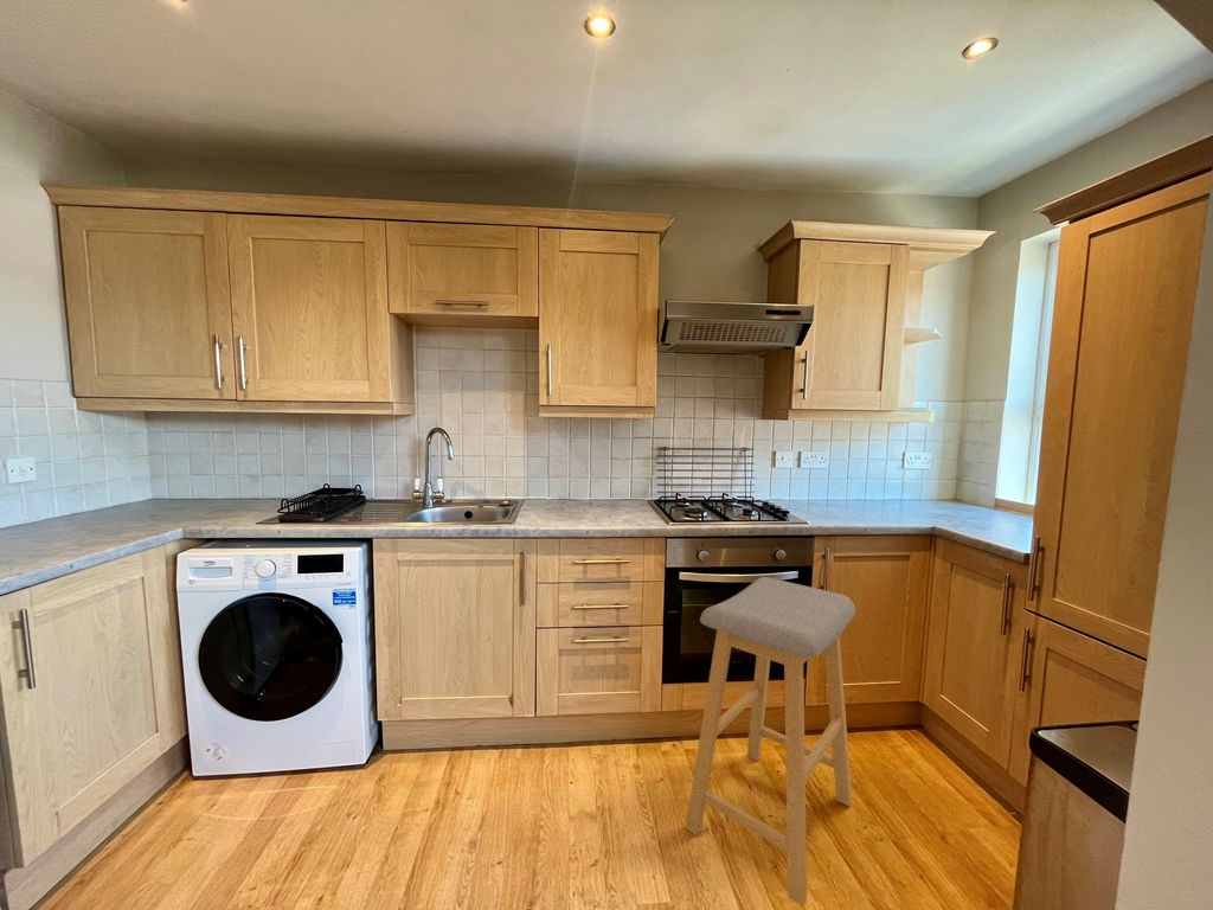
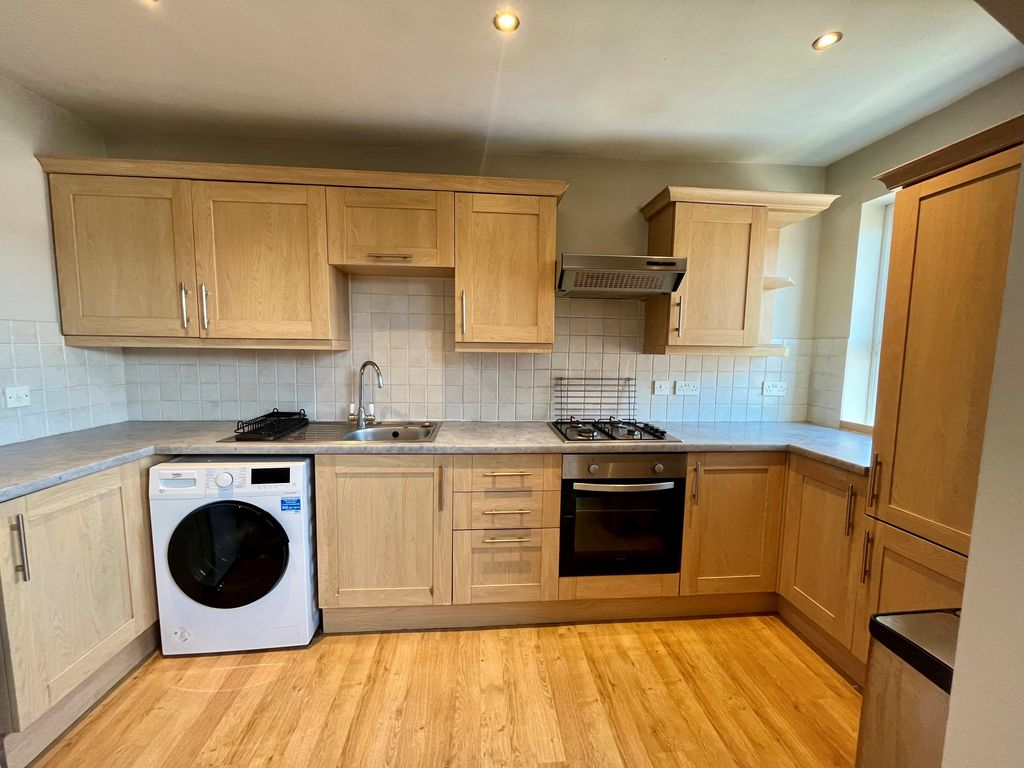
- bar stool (785, 709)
